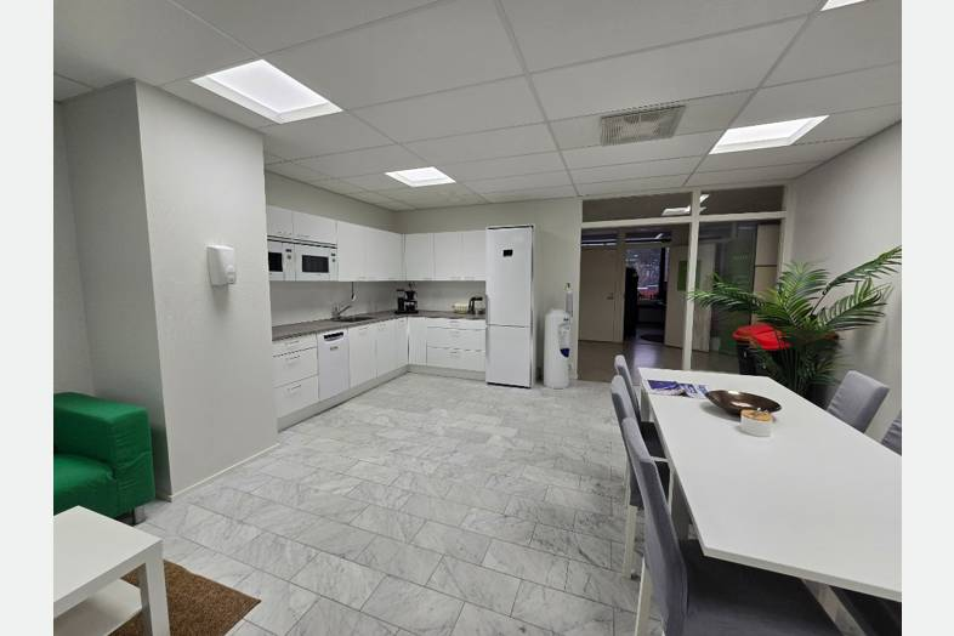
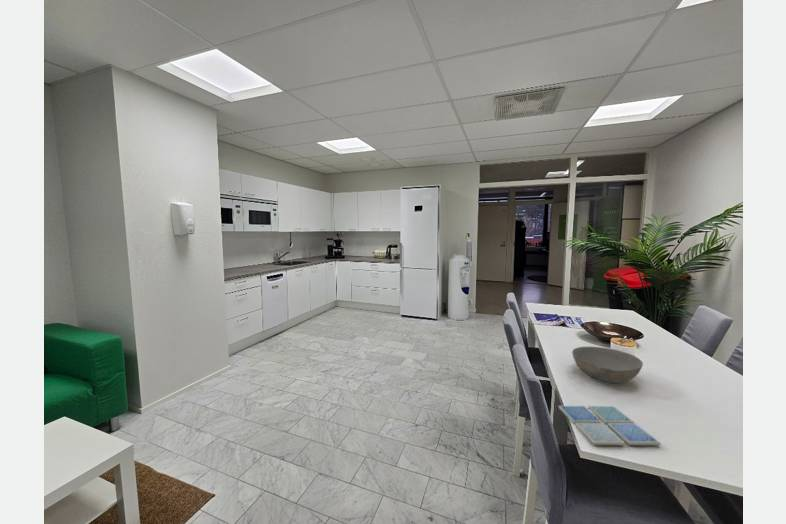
+ drink coaster (605, 423)
+ bowl (605, 365)
